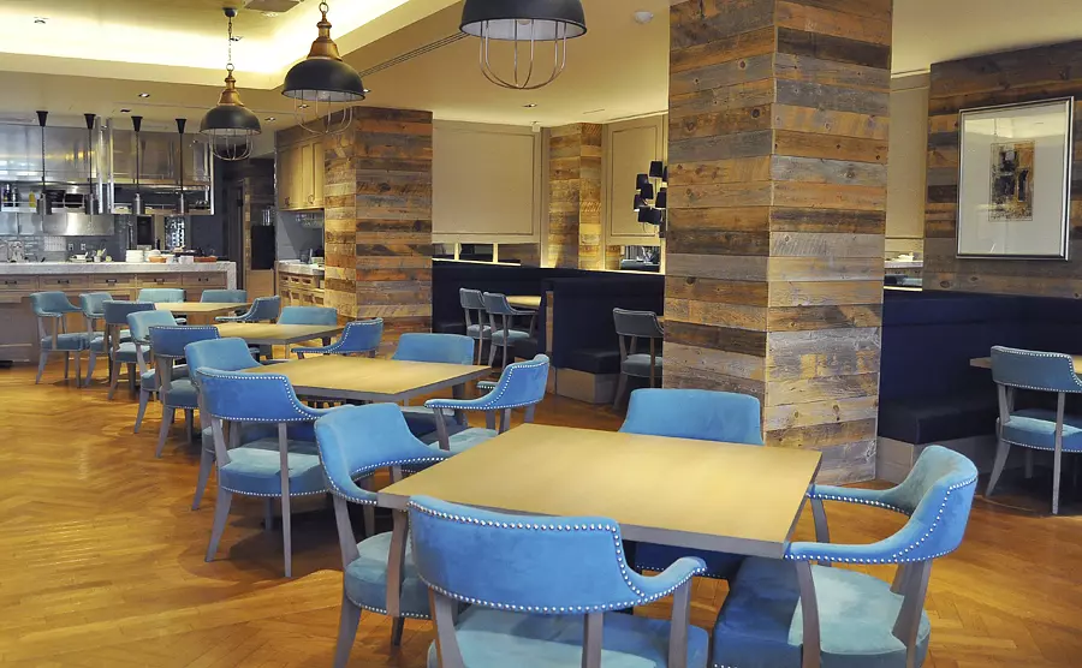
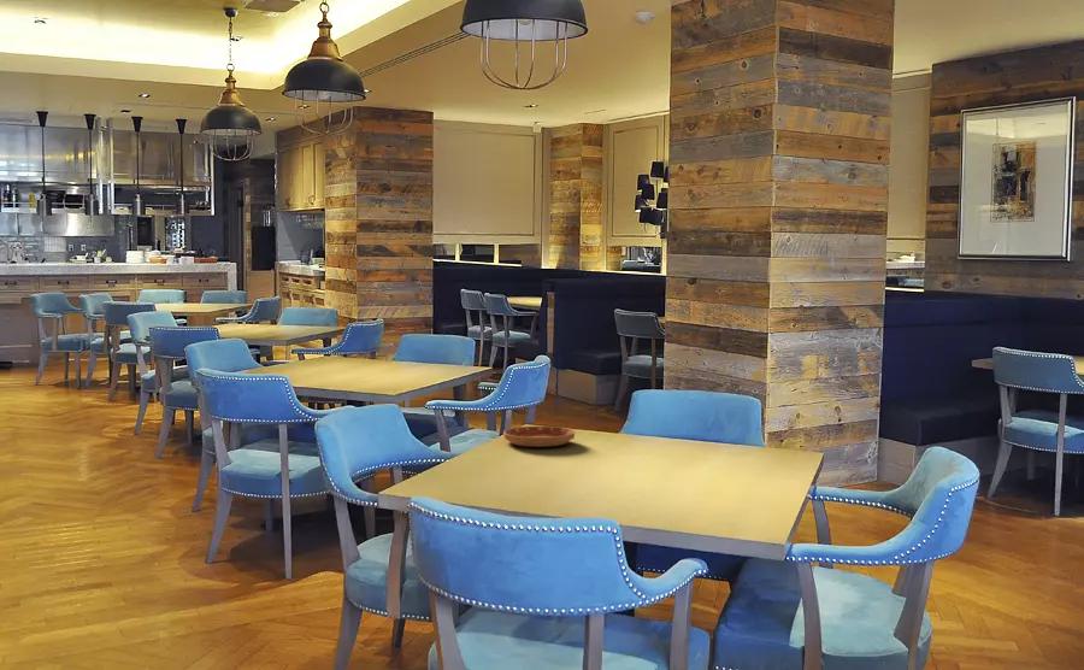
+ saucer (538, 436)
